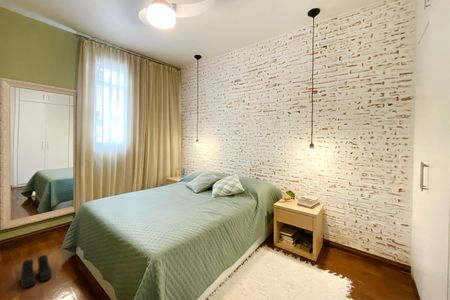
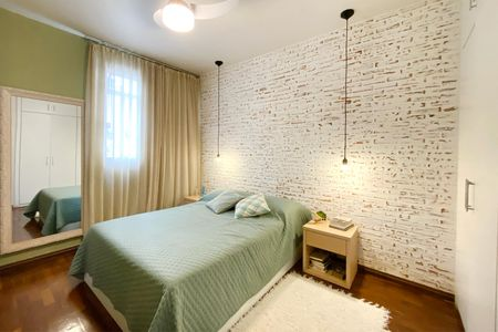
- boots (38, 268)
